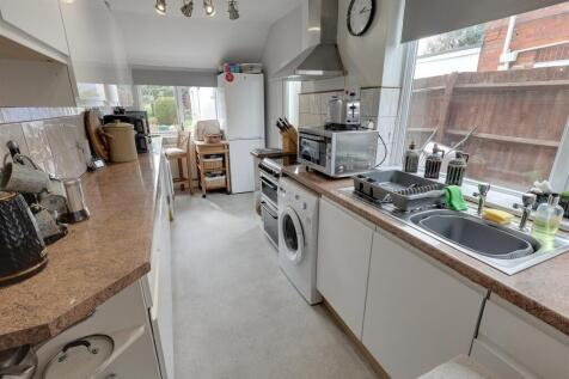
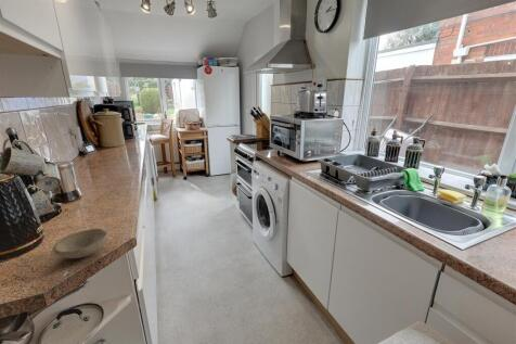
+ bowl (82, 245)
